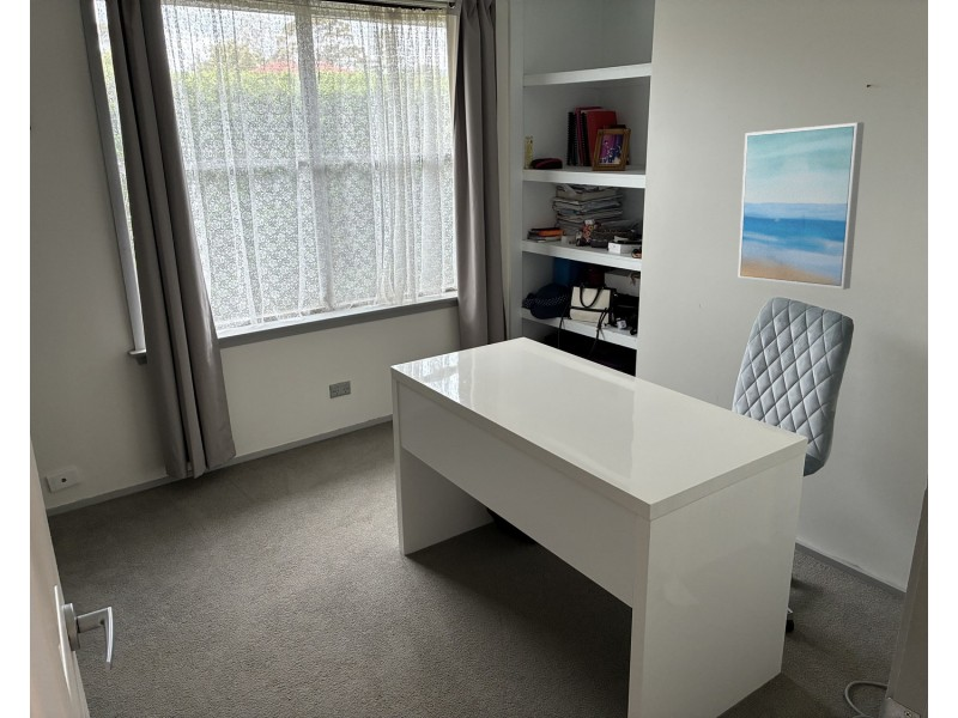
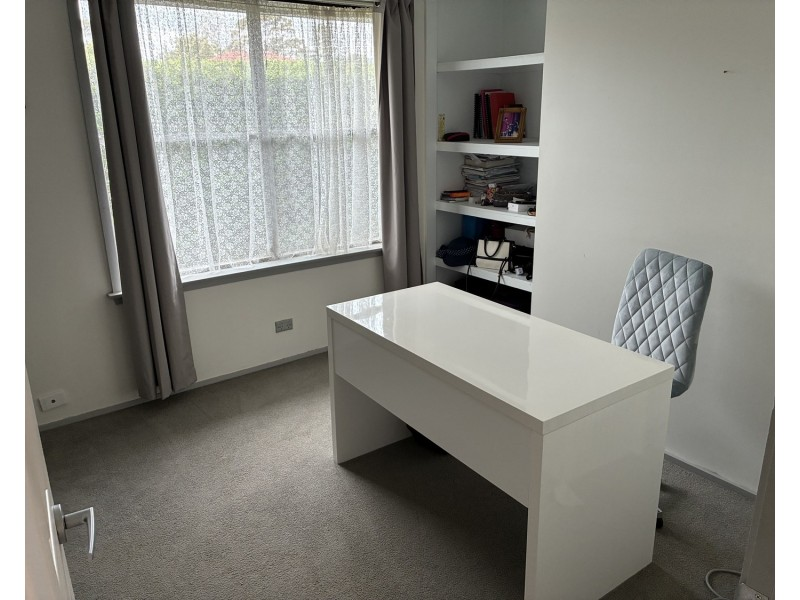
- wall art (795, 207)
